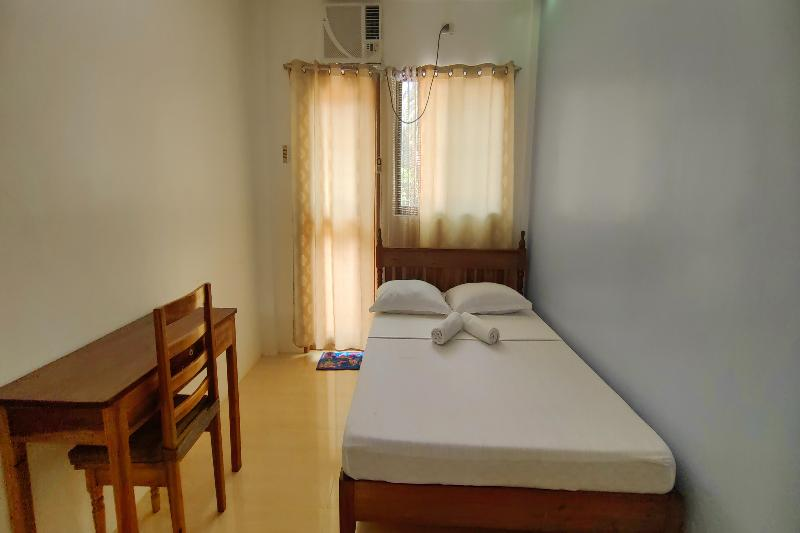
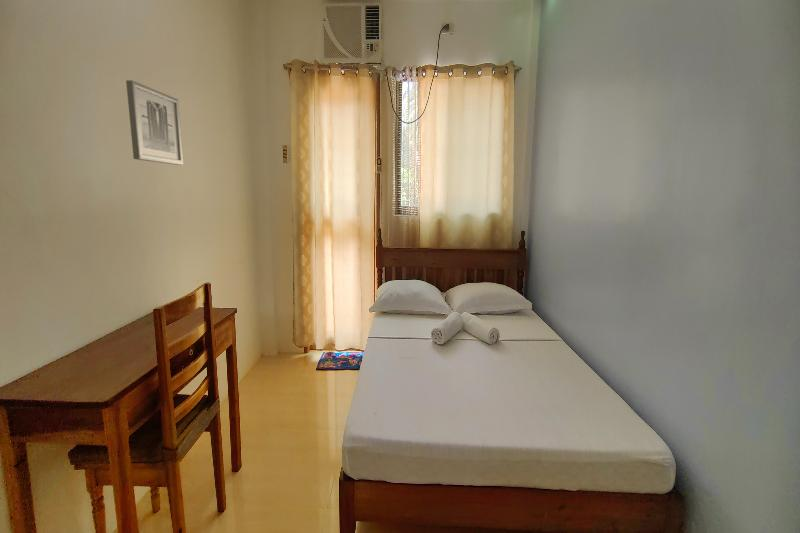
+ wall art (157, 127)
